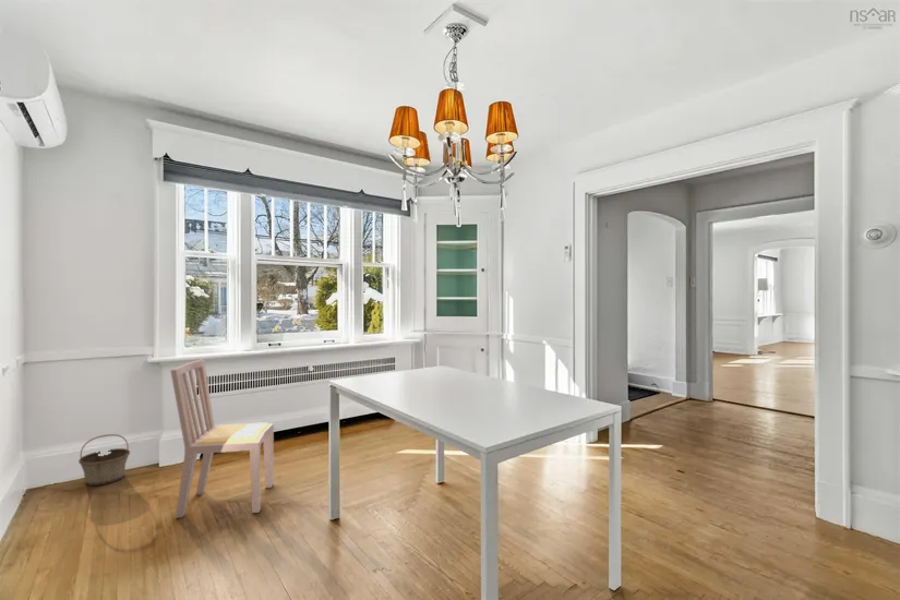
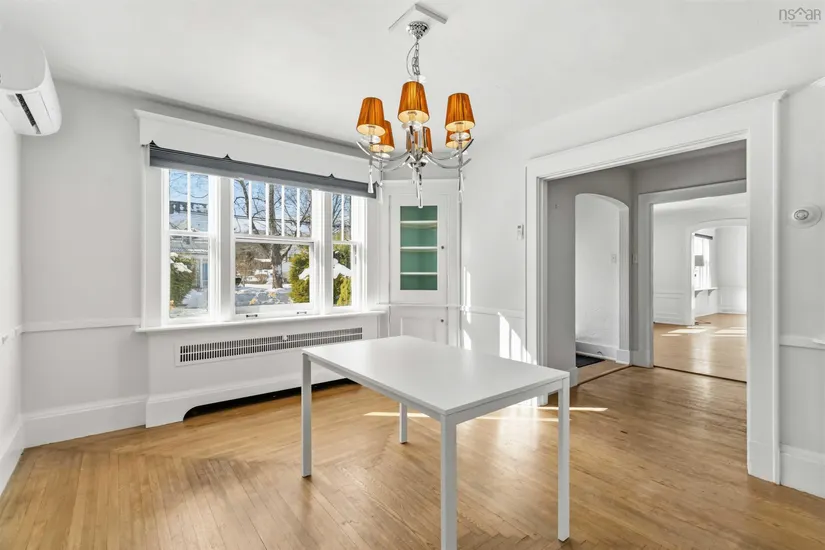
- basket (105, 457)
- dining chair (226, 432)
